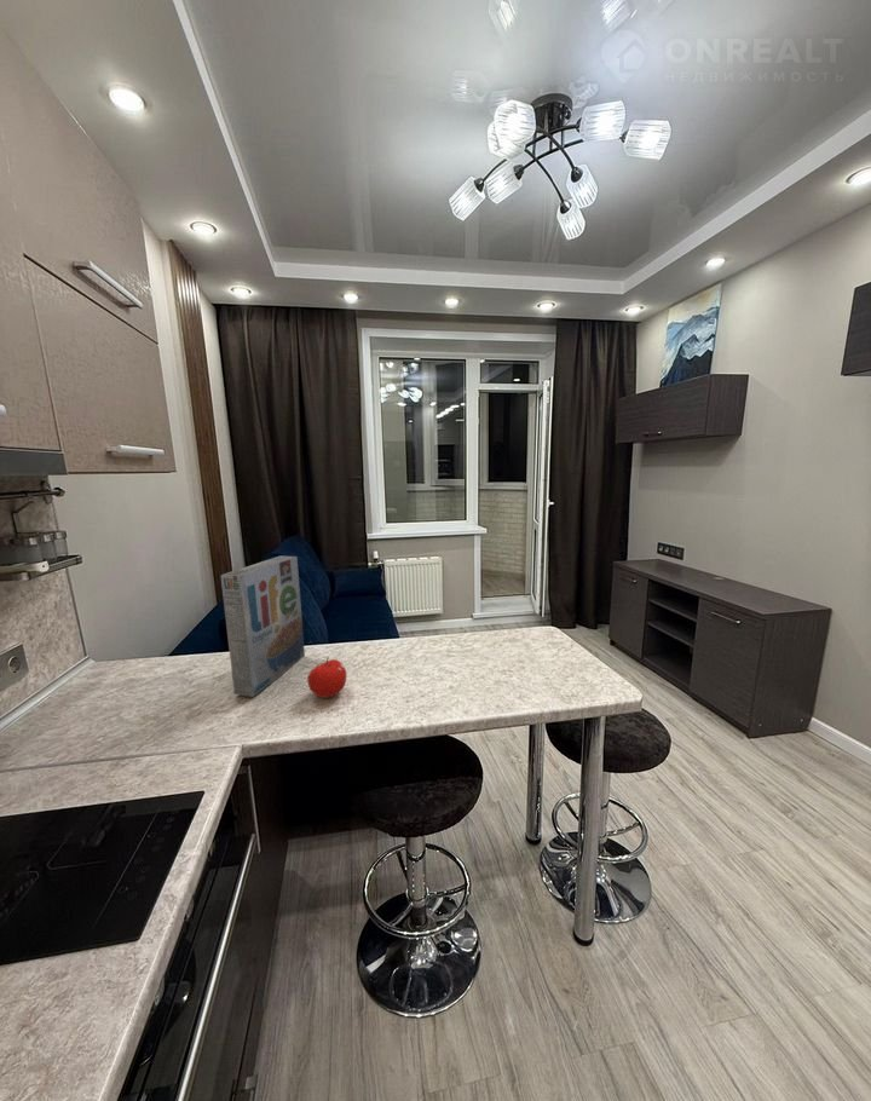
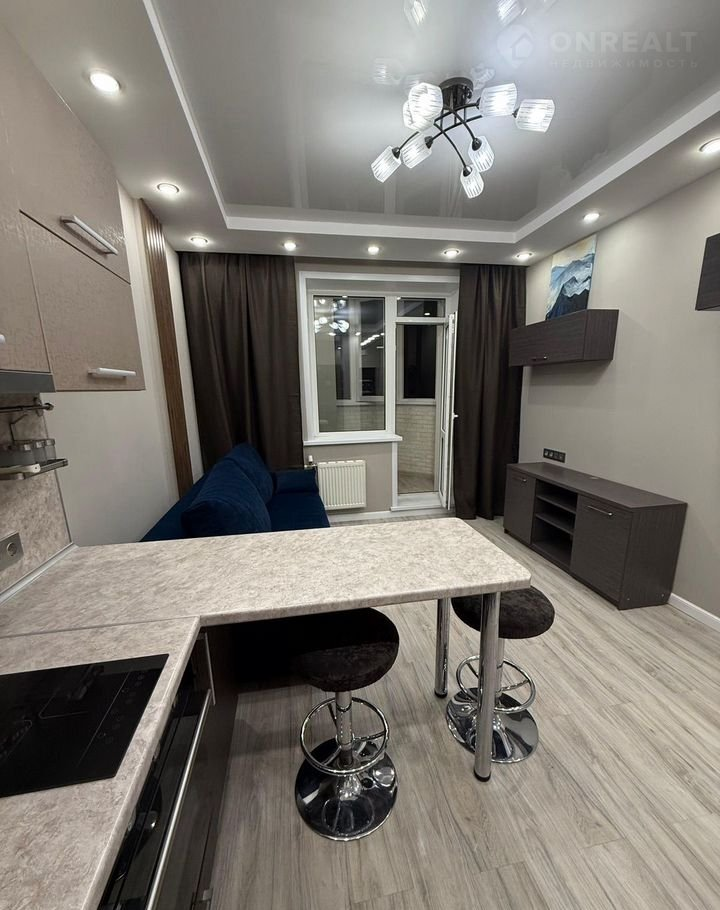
- cereal box (267, 621)
- fruit (327, 676)
